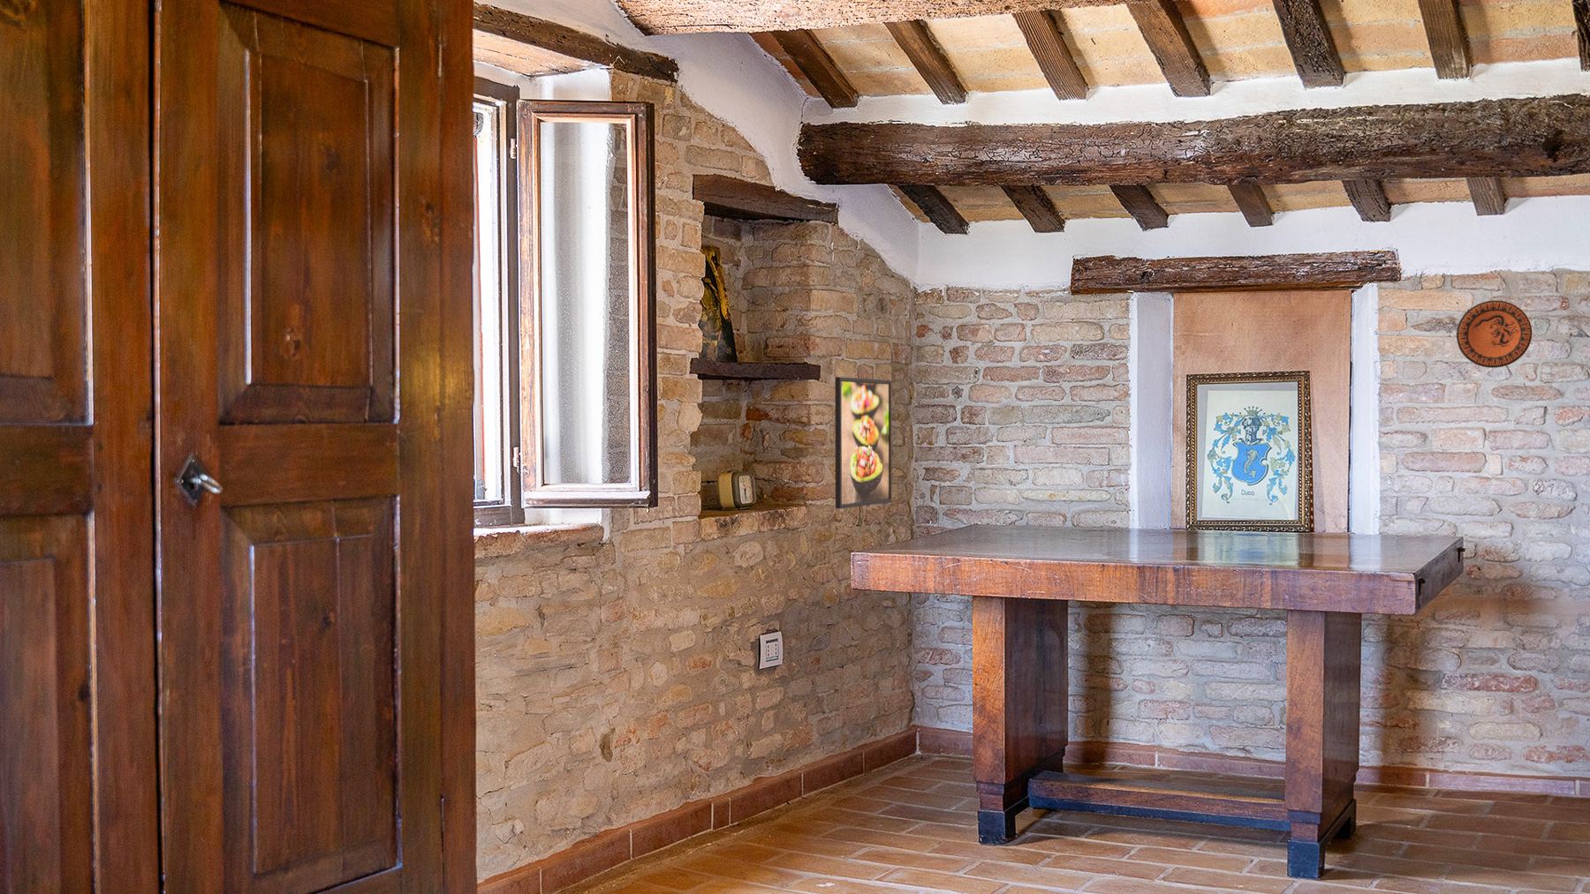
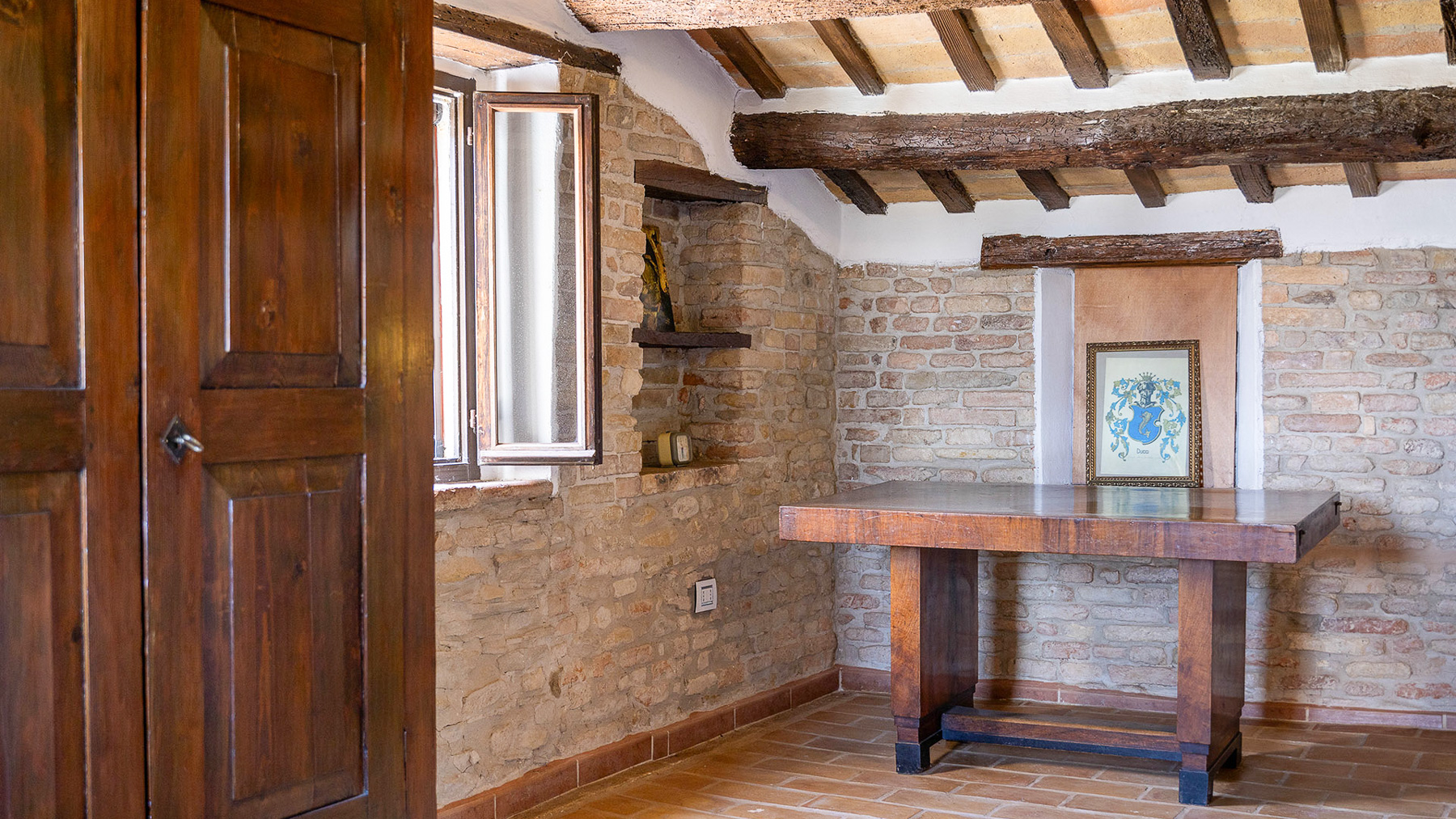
- decorative plate (1494, 334)
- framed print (864, 441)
